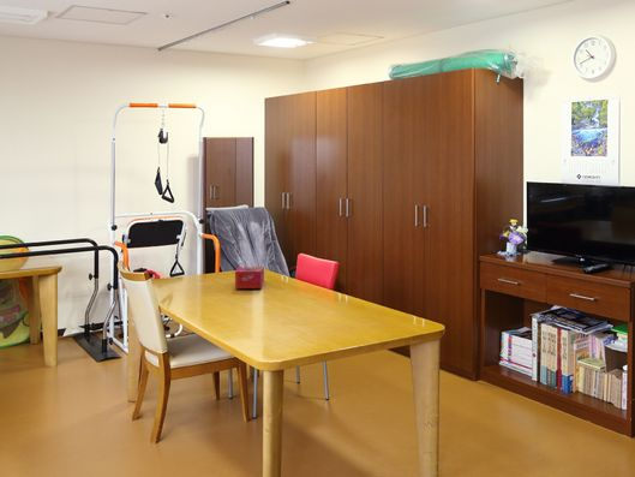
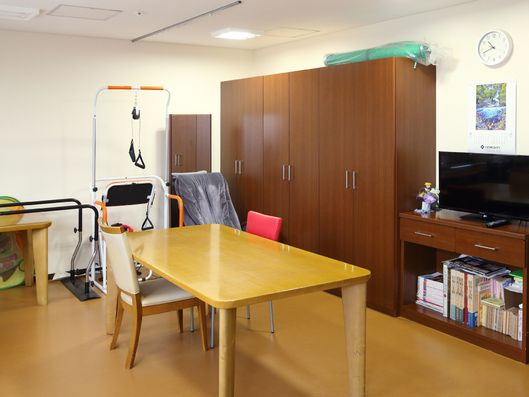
- tissue box (250, 276)
